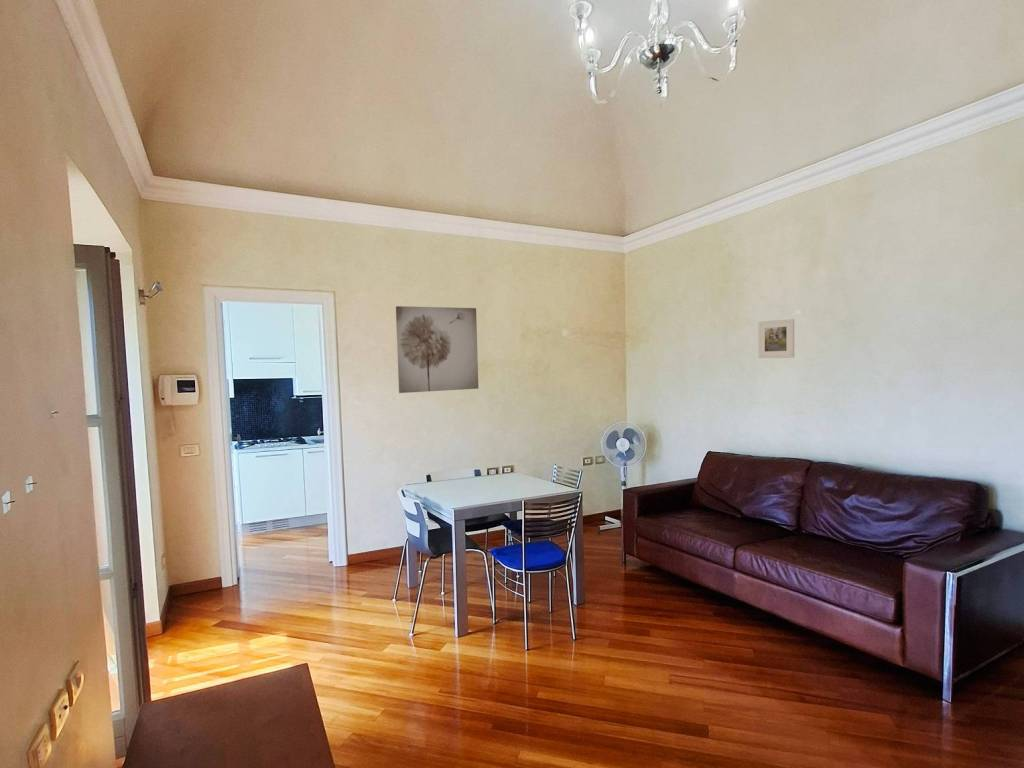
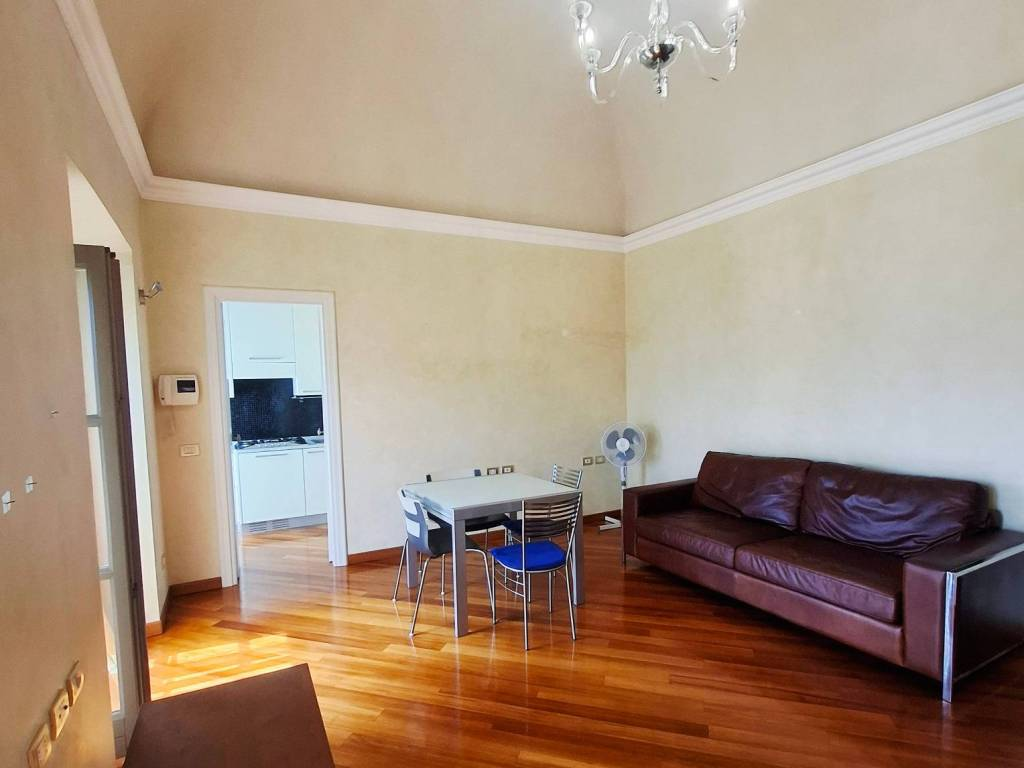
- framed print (775, 339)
- wall art (438, 349)
